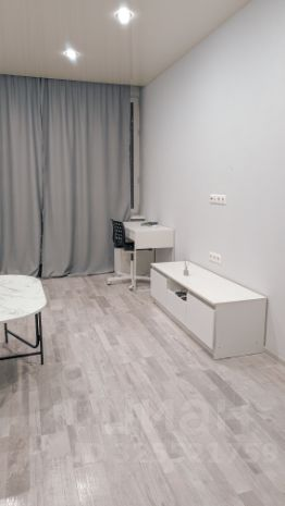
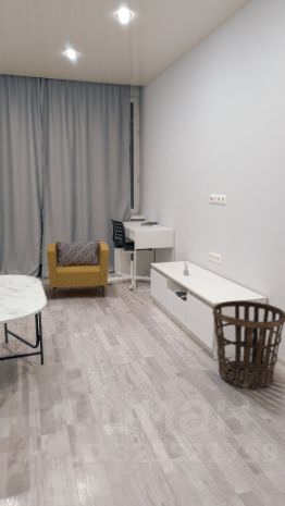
+ armchair (78, 267)
+ basket (246, 342)
